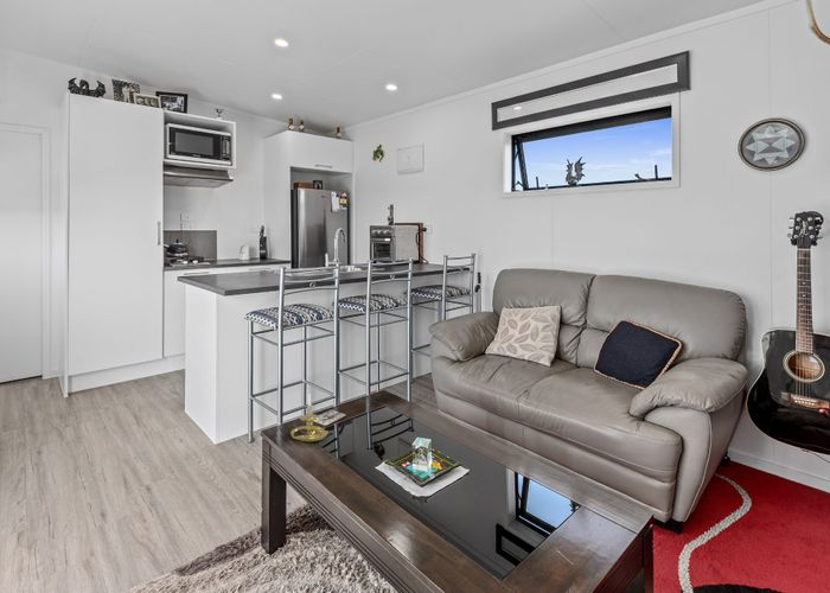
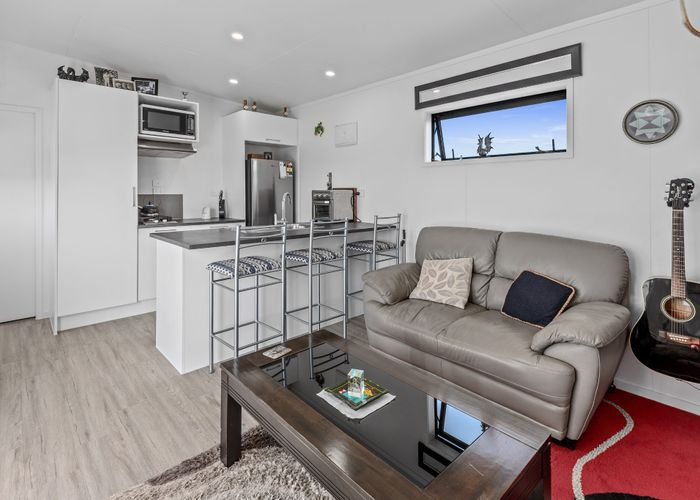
- candle holder (311, 415)
